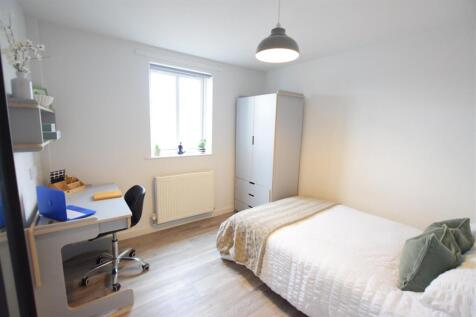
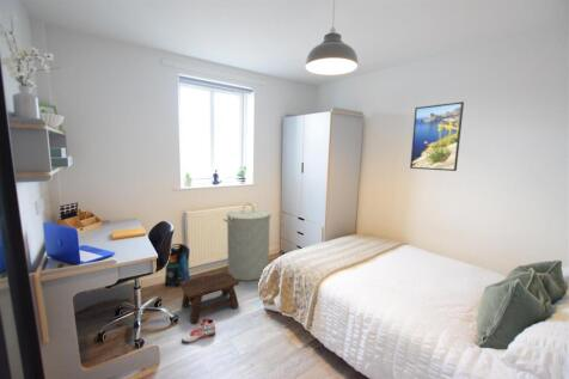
+ stool (210, 292)
+ laundry hamper (249, 238)
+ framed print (434, 137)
+ pouch (177, 264)
+ sneaker (198, 329)
